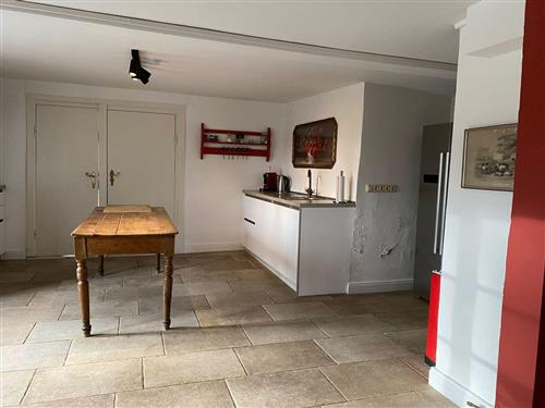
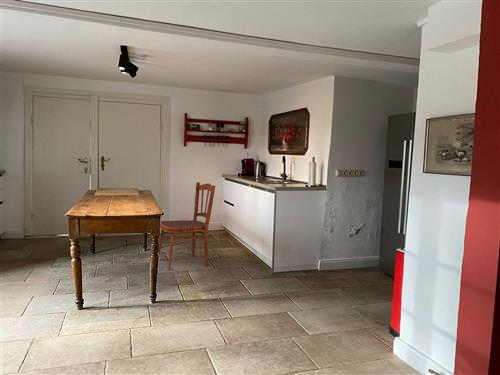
+ dining chair (185, 223)
